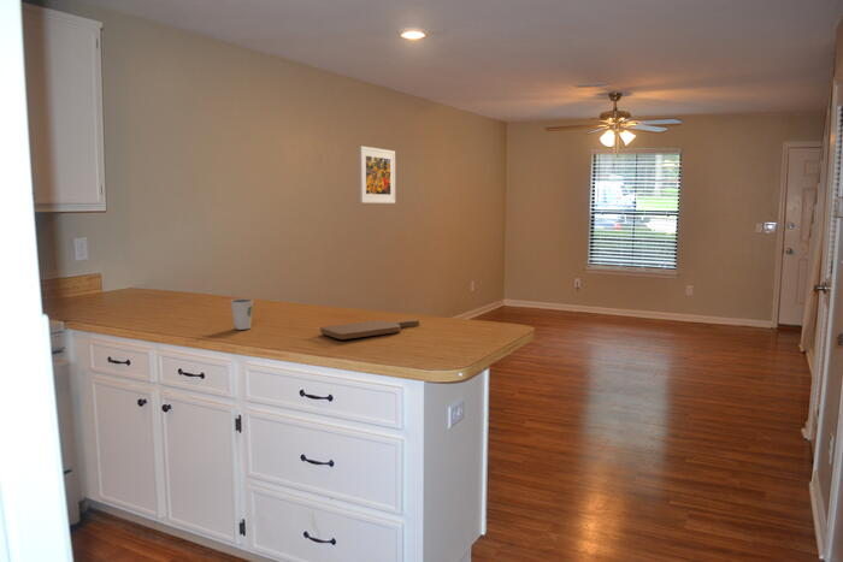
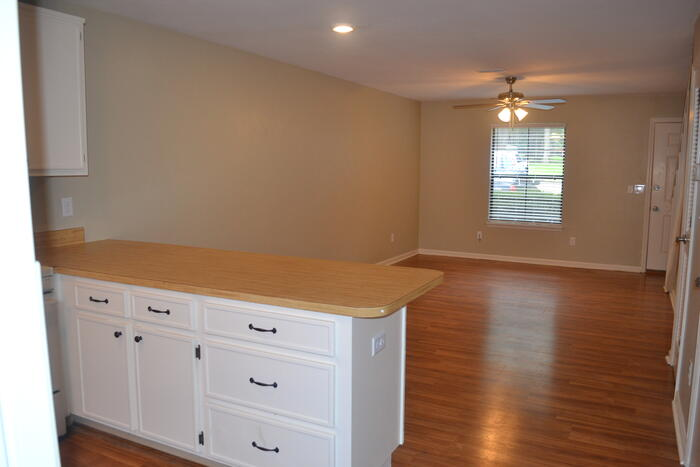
- dixie cup (242, 314)
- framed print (377, 176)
- cutting board (376, 327)
